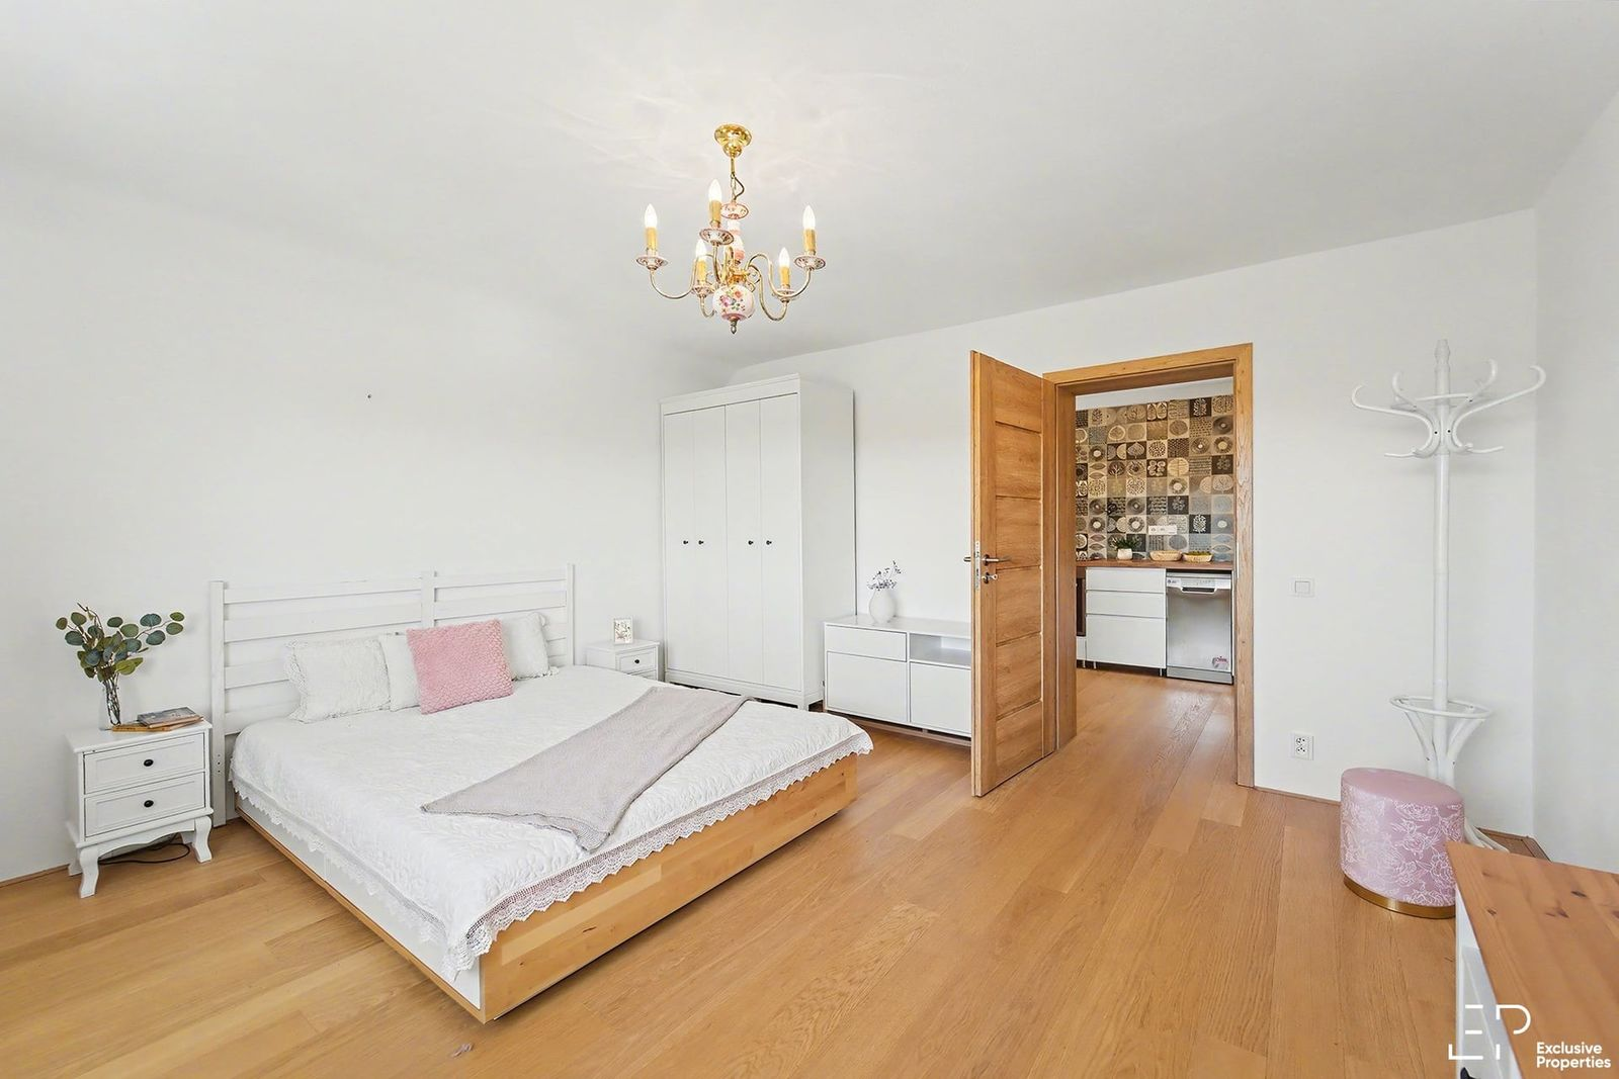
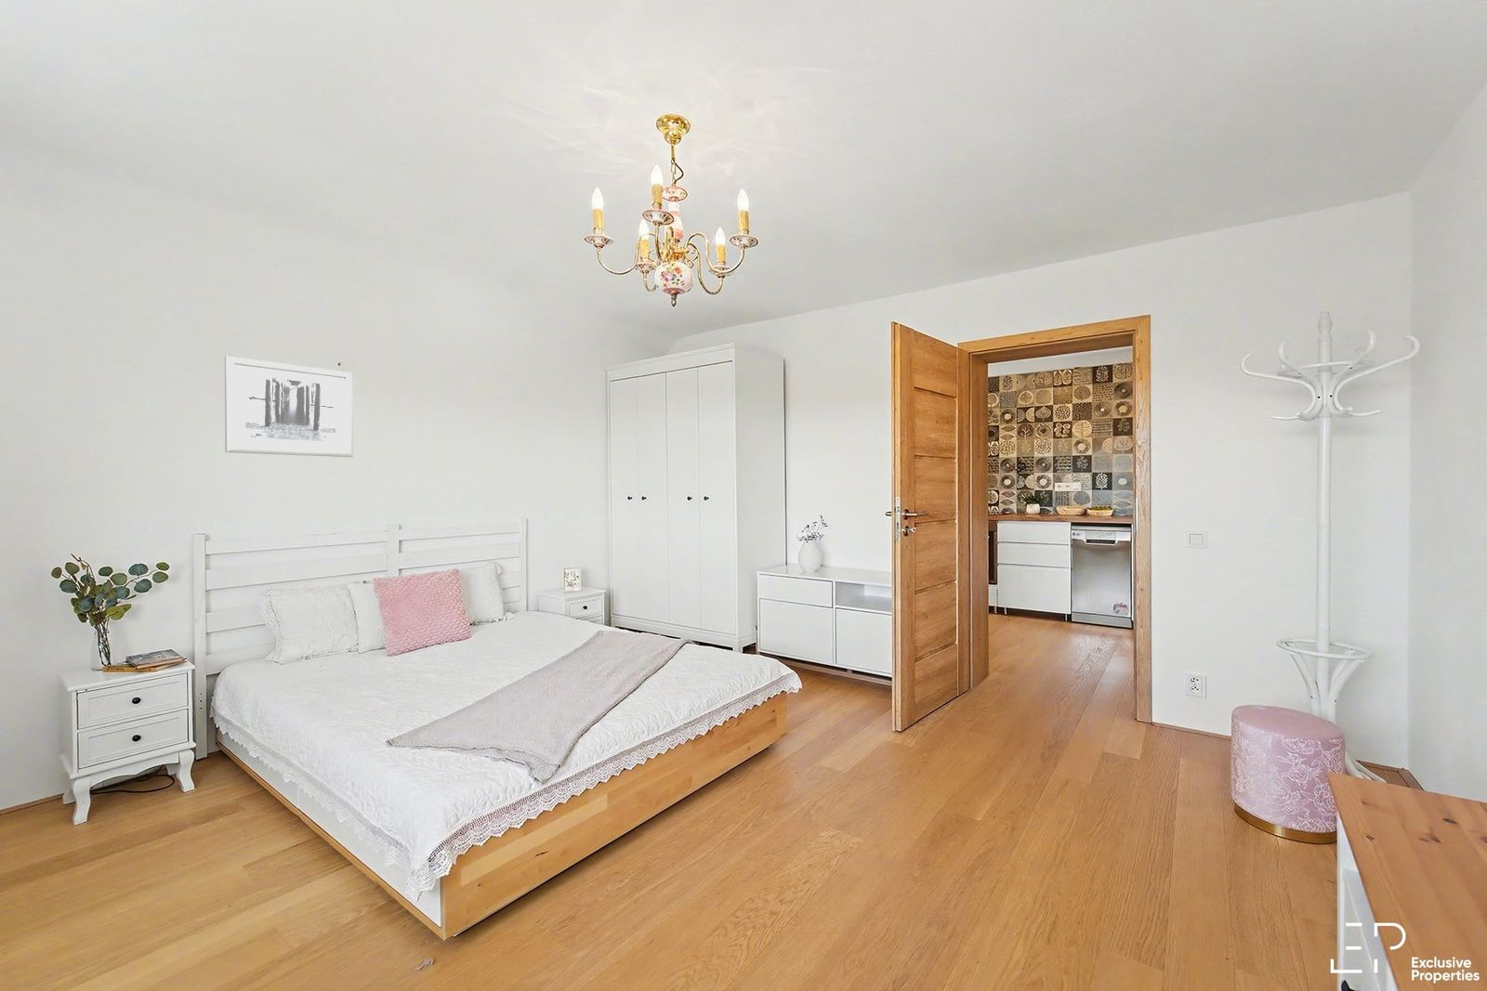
+ wall art (293, 409)
